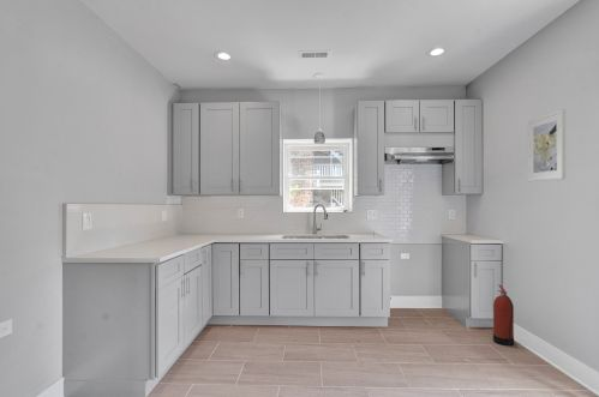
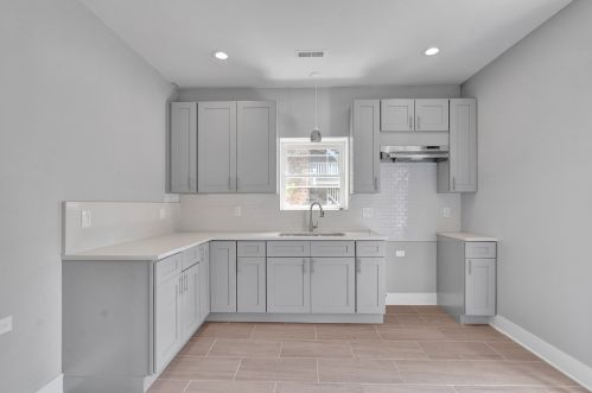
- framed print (545, 148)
- fire extinguisher (504, 314)
